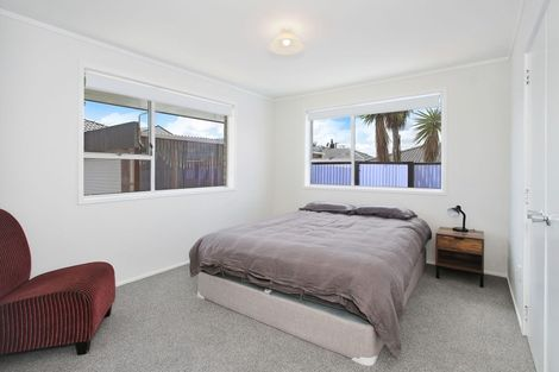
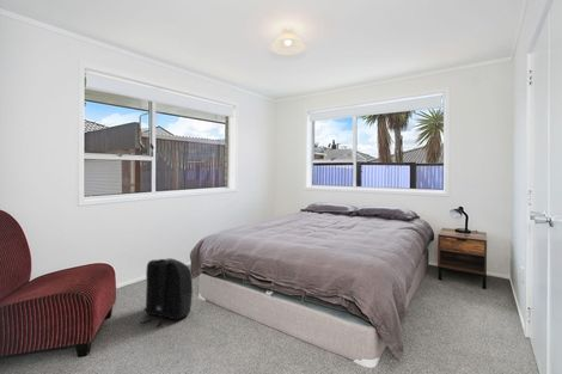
+ backpack (165, 287)
